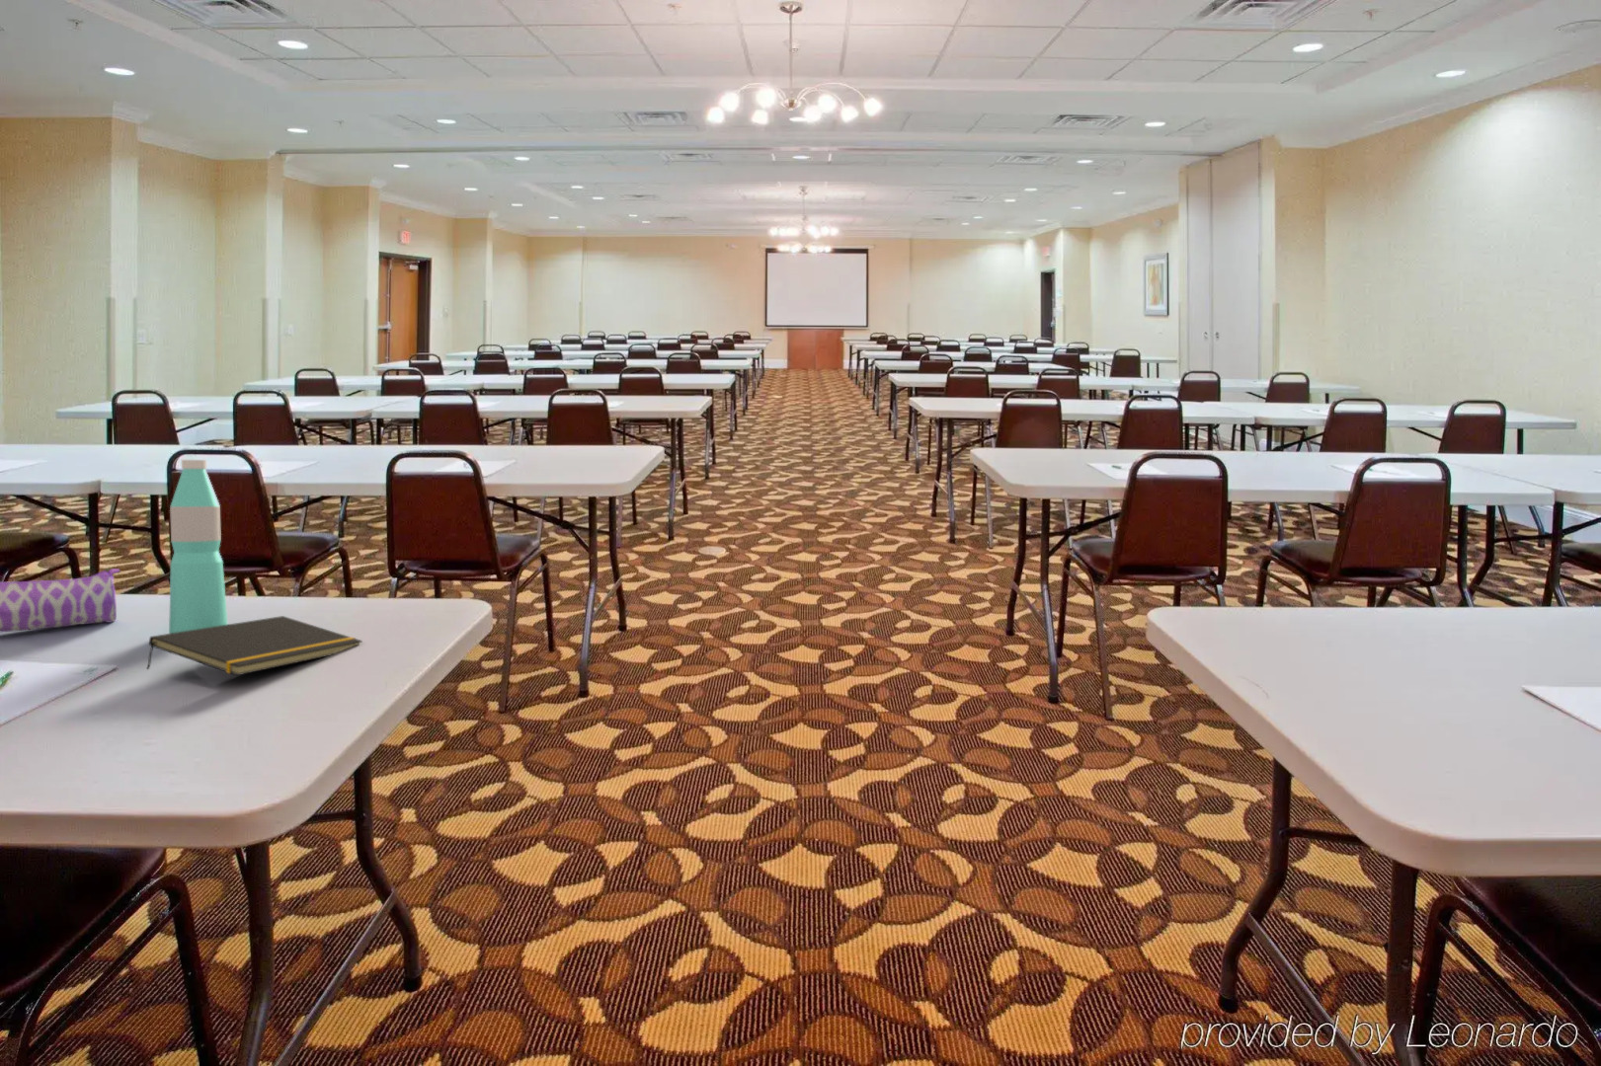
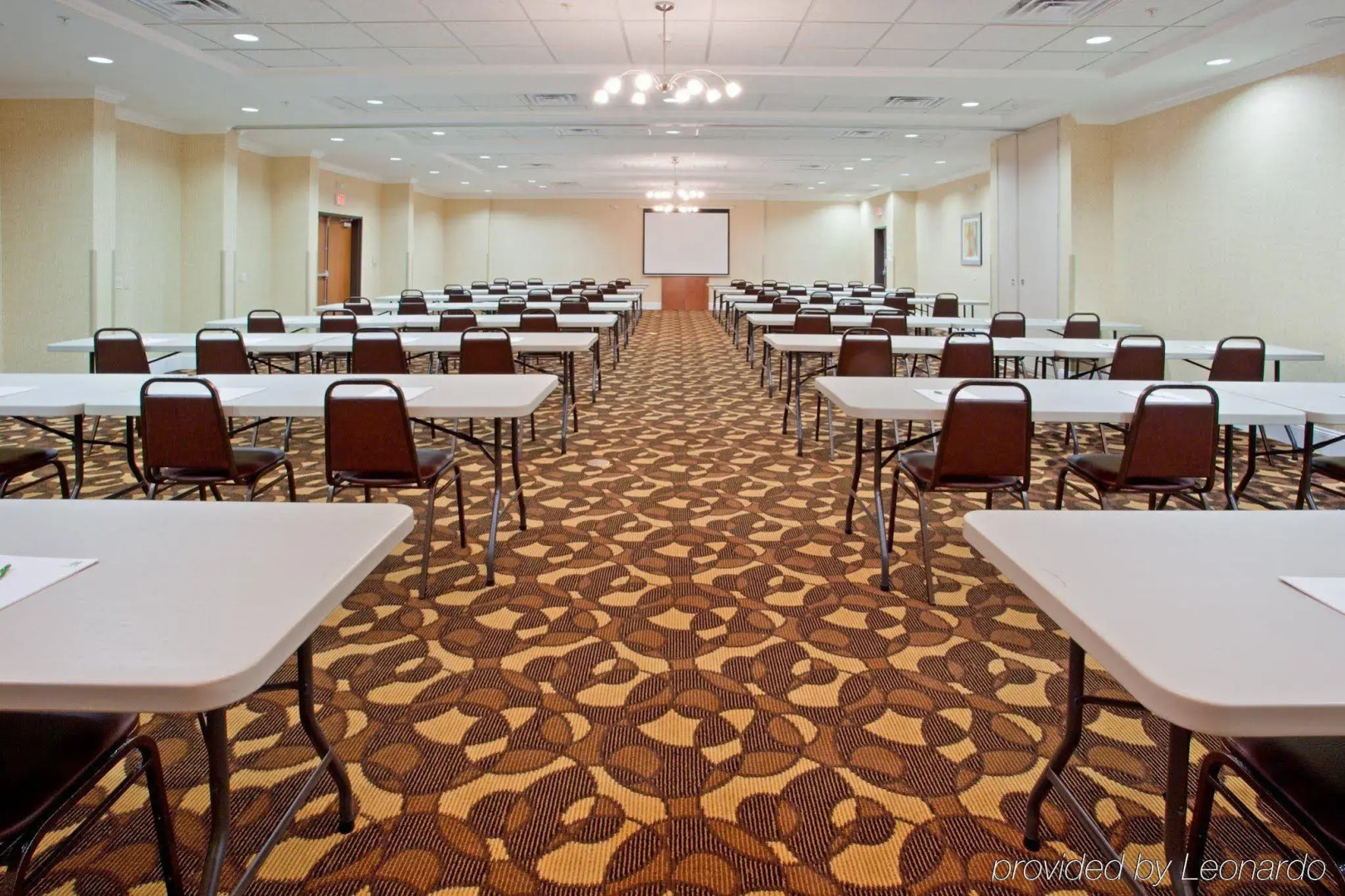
- notepad (262, 642)
- water bottle (195, 545)
- pencil case (38, 600)
